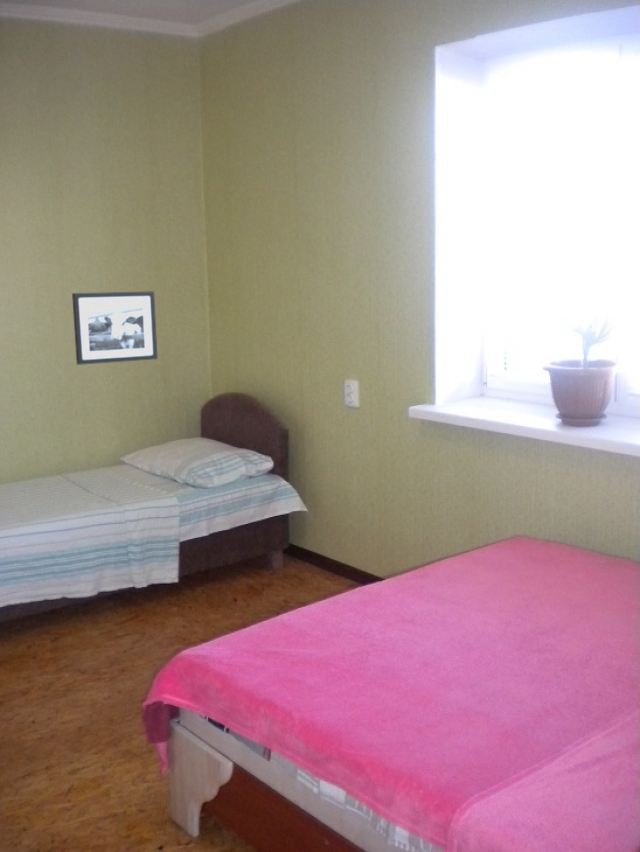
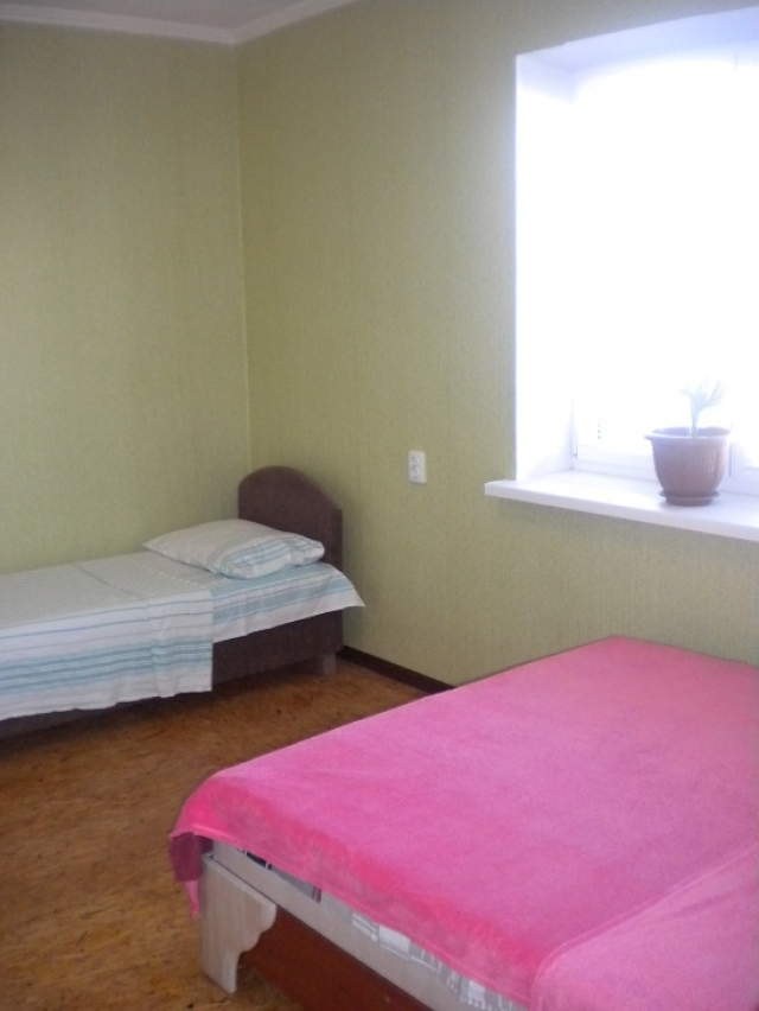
- picture frame (116, 327)
